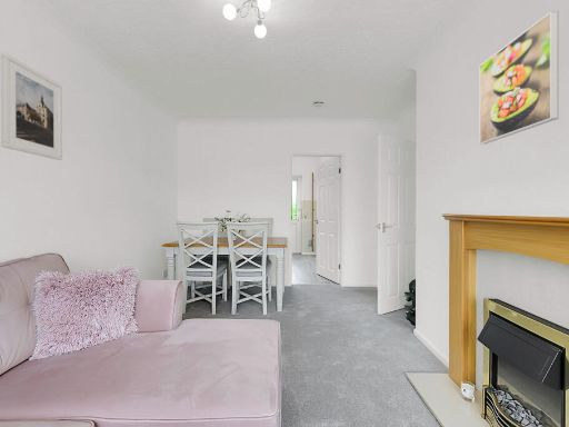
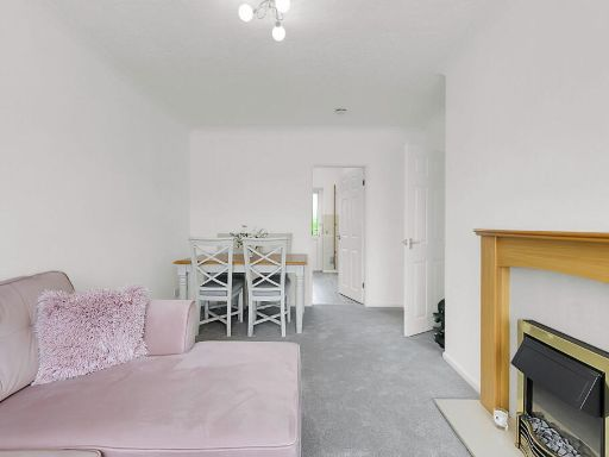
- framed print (512, 88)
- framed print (34, 112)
